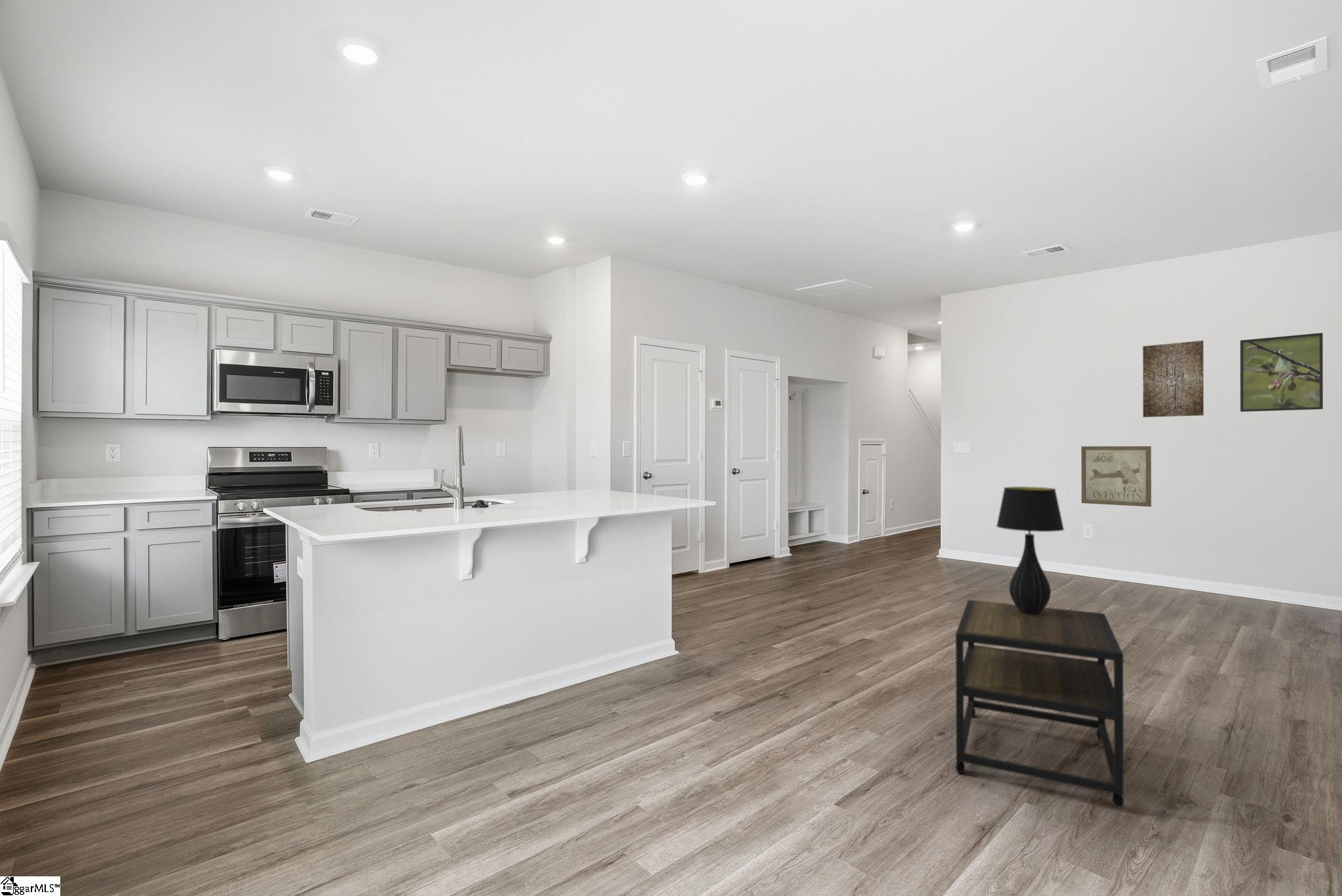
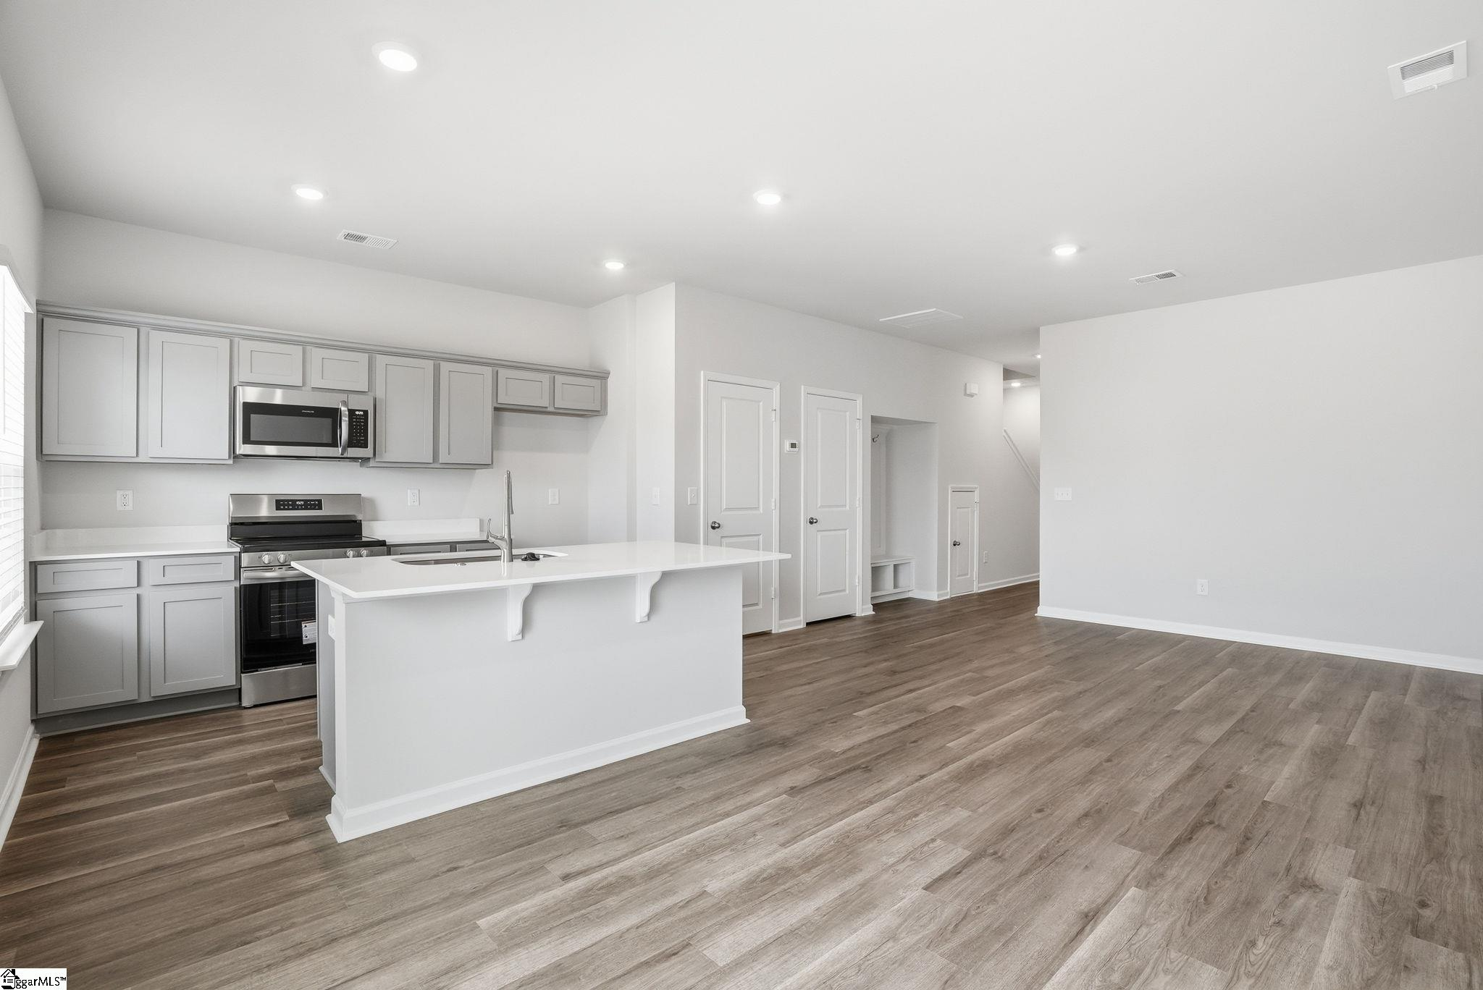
- wall art (1115, 476)
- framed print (1280, 373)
- wall art (1172, 380)
- side table (1034, 688)
- table lamp (1029, 550)
